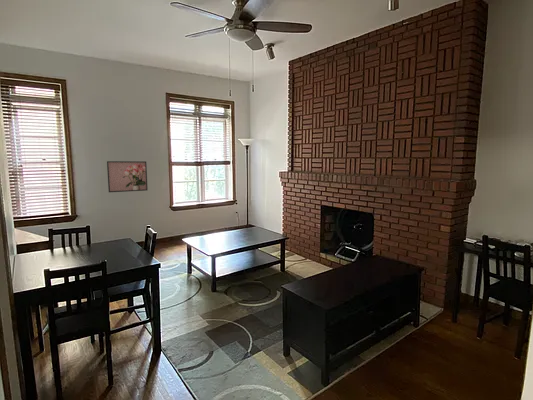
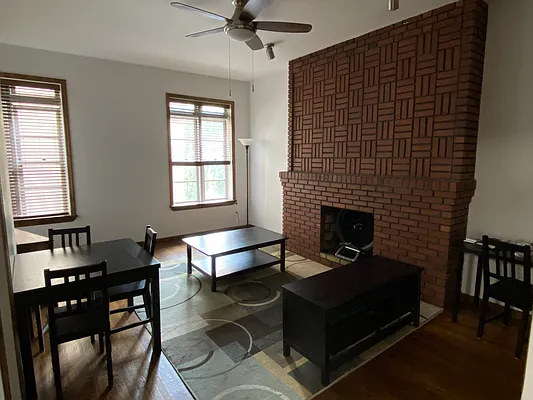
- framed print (128, 176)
